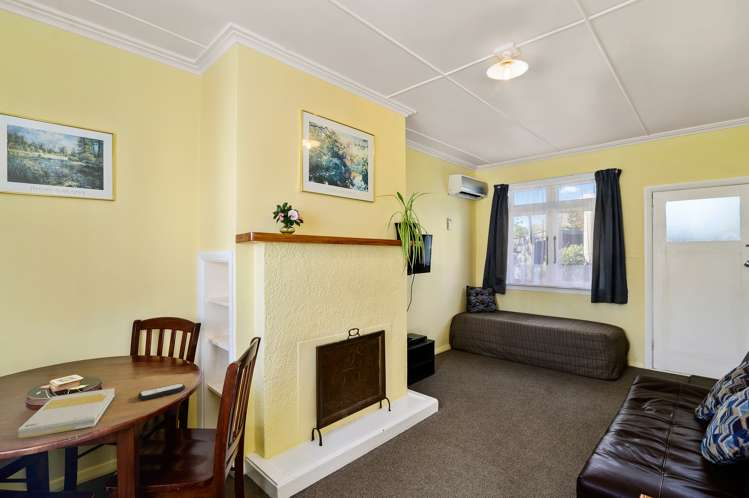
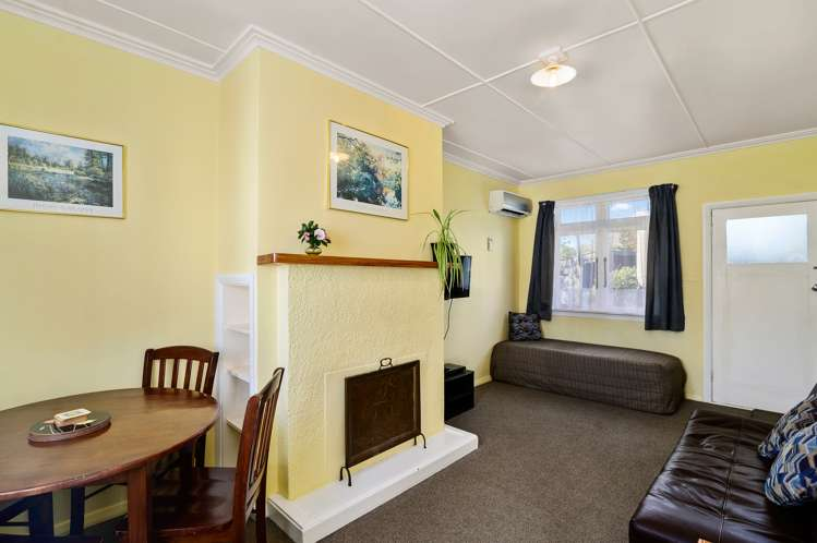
- book (72, 410)
- remote control (162, 391)
